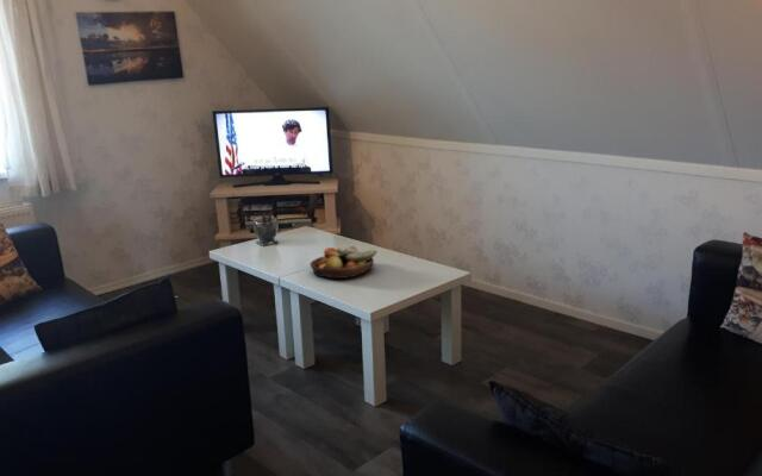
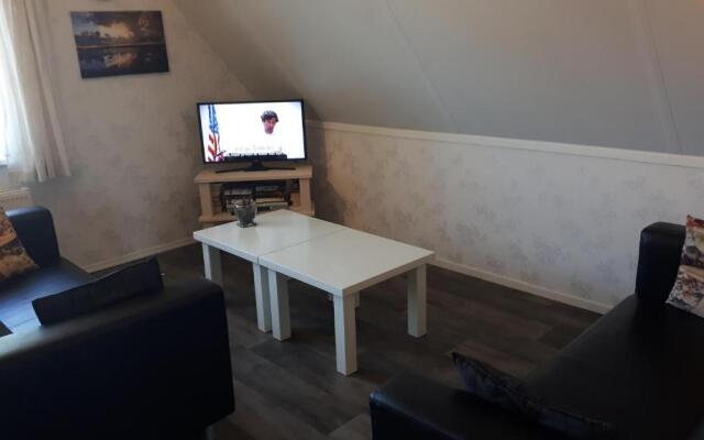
- fruit bowl (342, 258)
